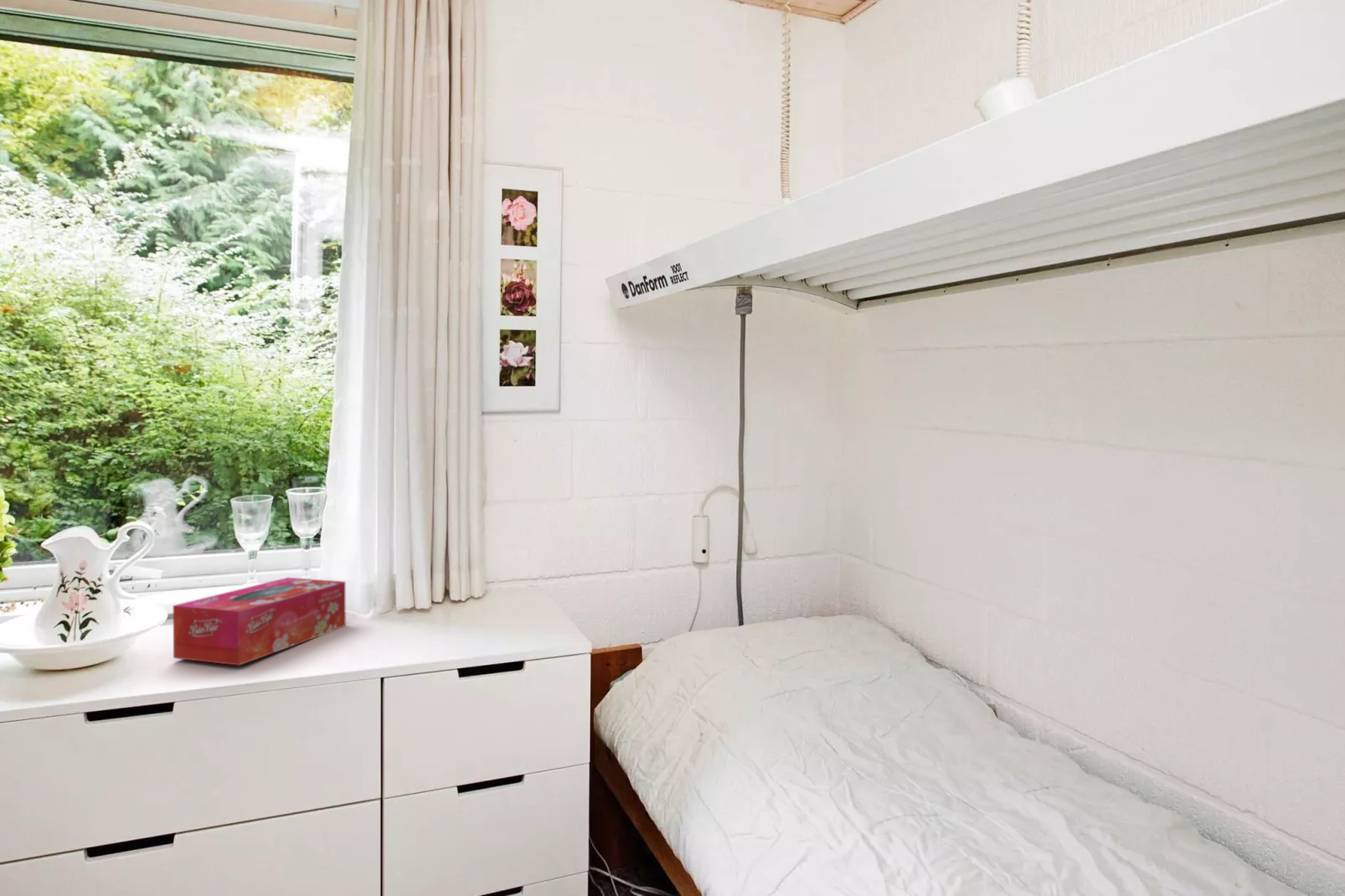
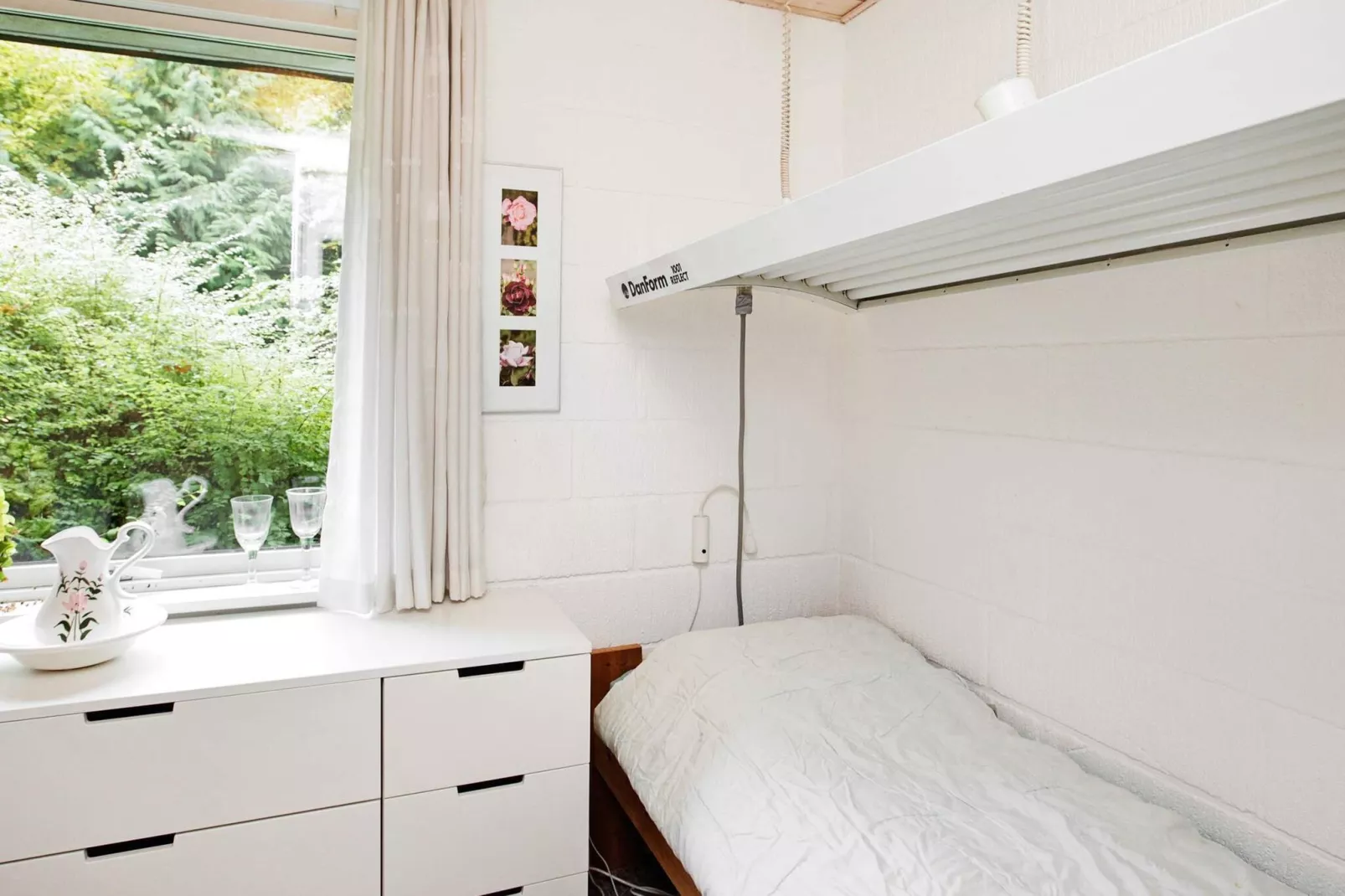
- tissue box (265, 616)
